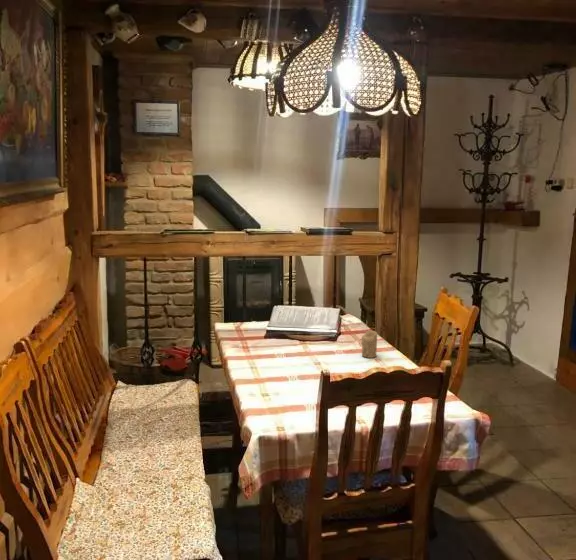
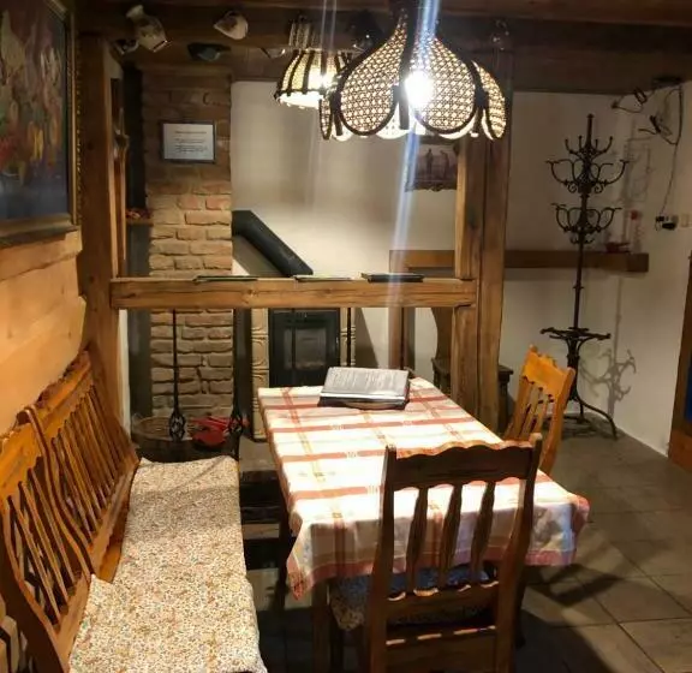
- candle (369, 344)
